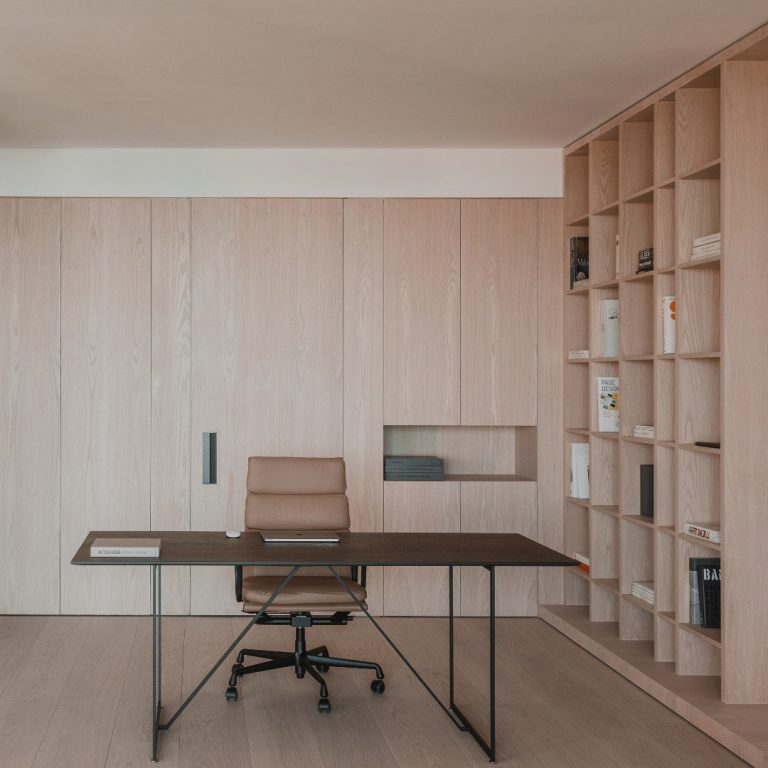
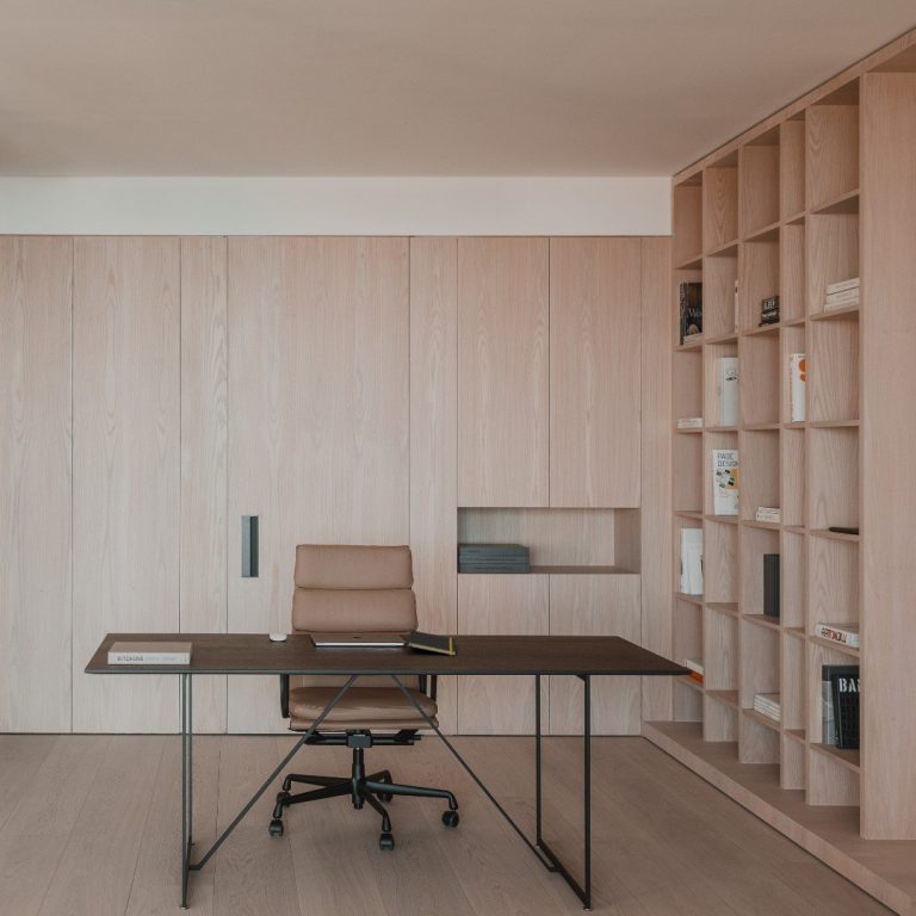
+ notepad (432, 642)
